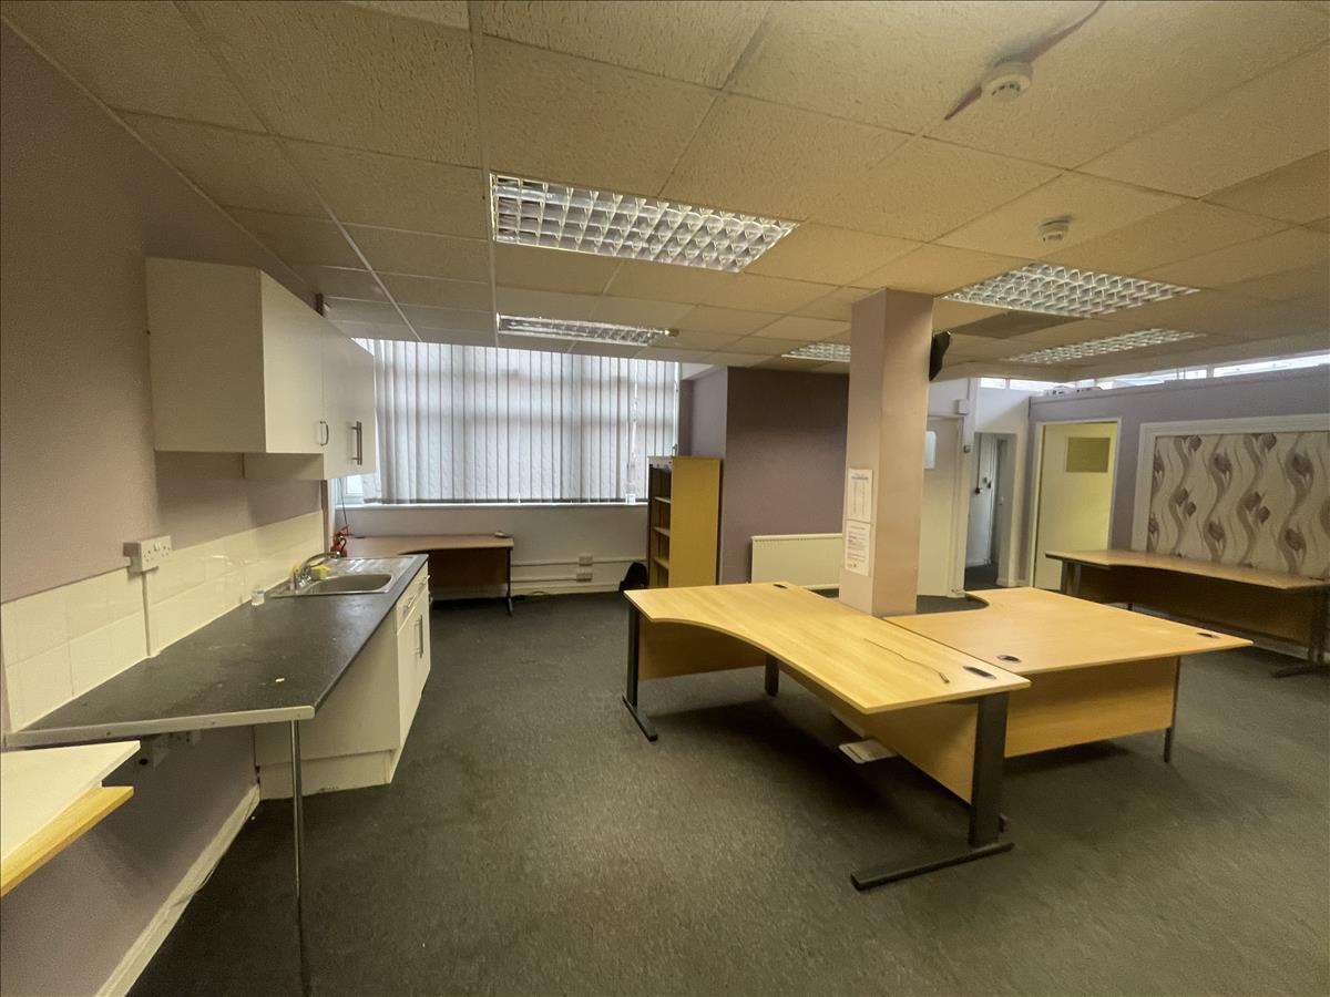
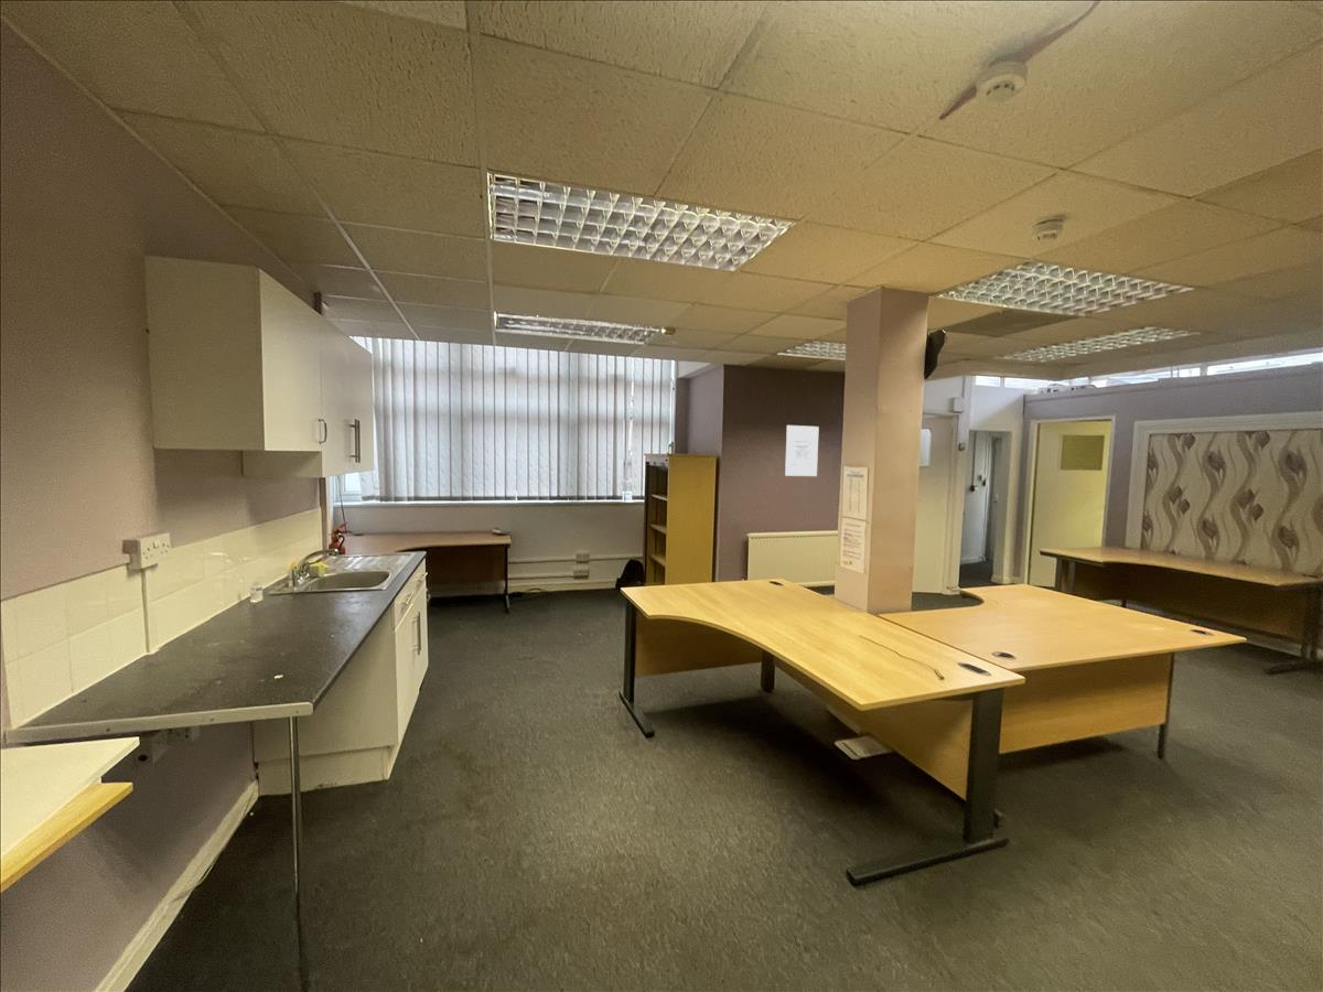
+ wall art (802, 451)
